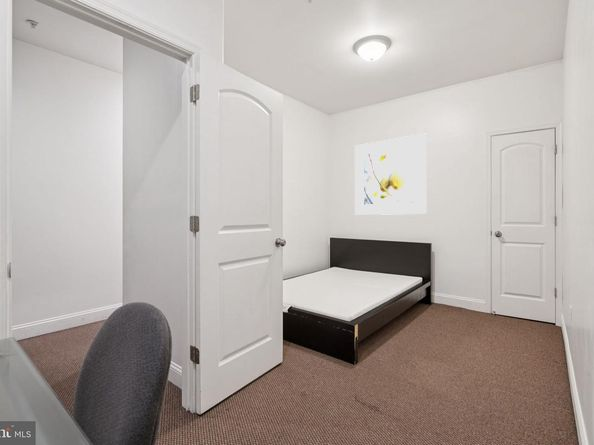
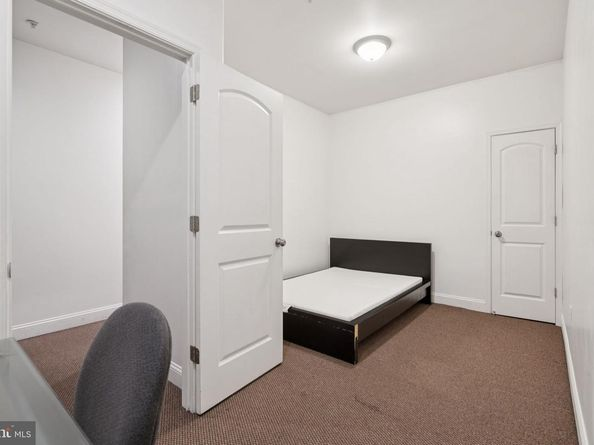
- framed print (388, 177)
